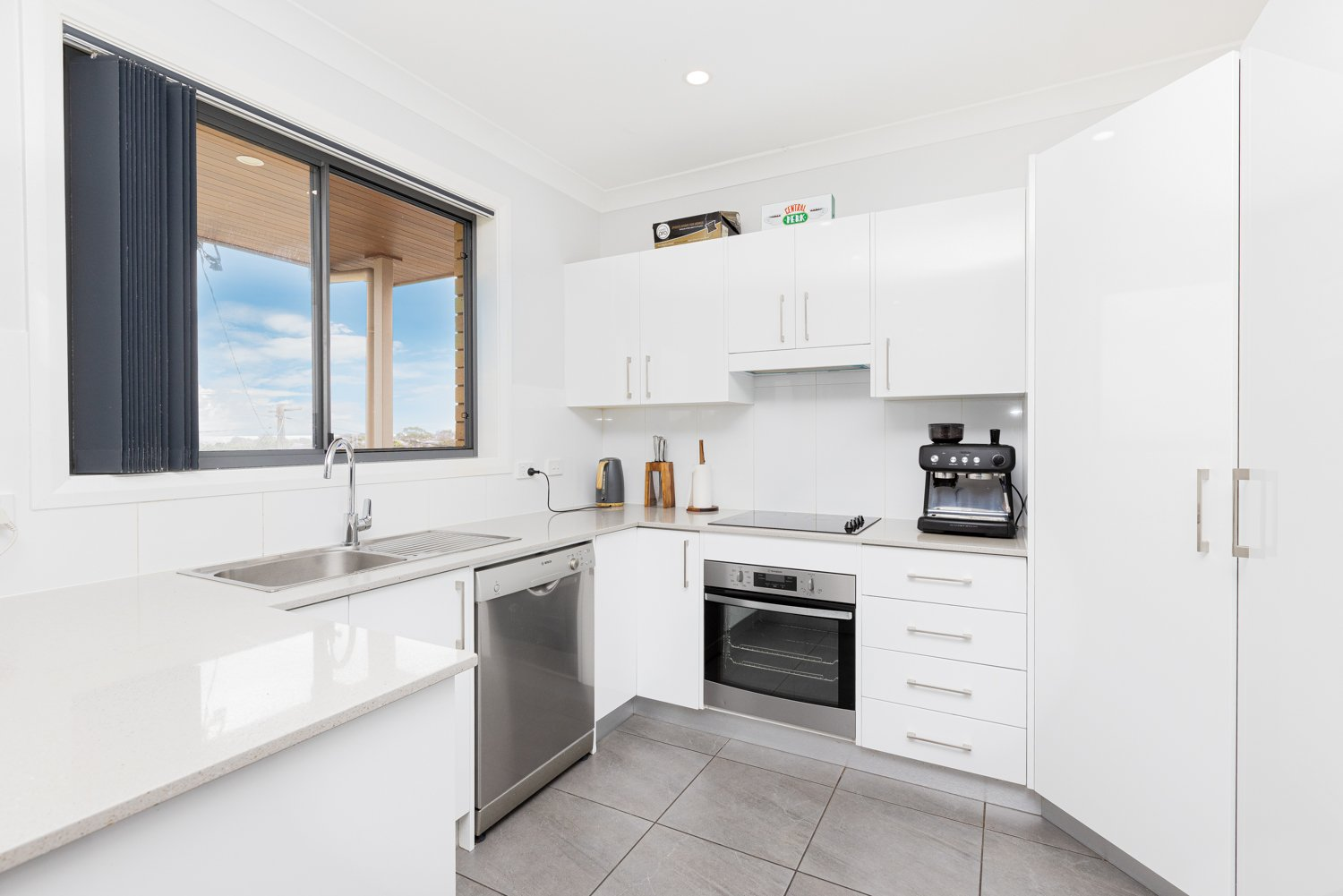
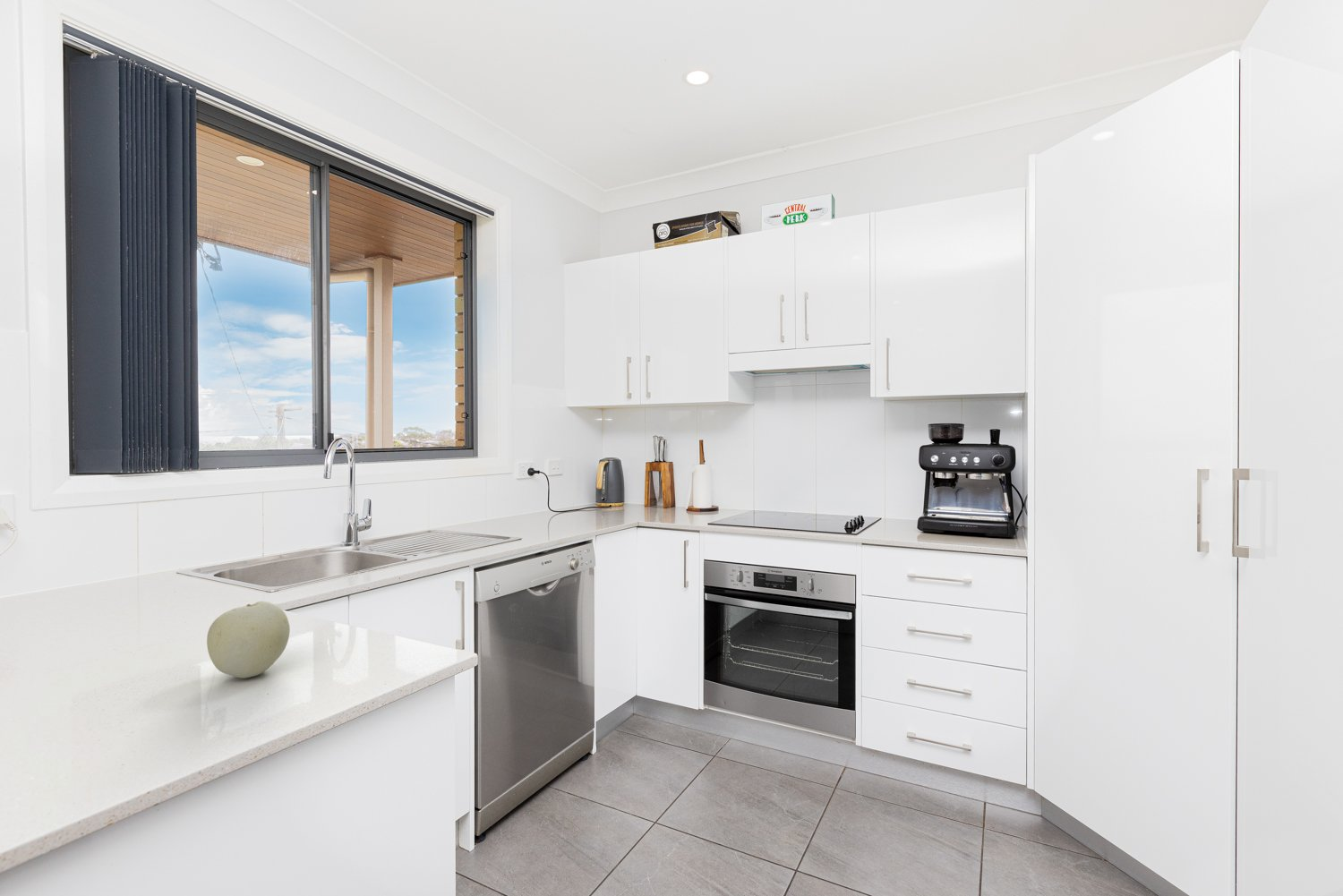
+ fruit (250, 638)
